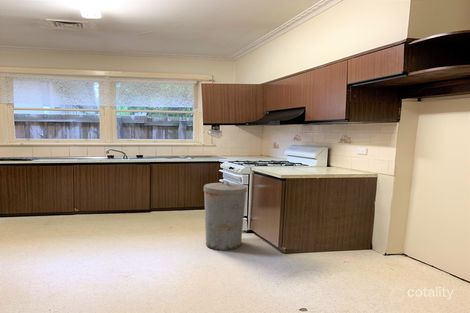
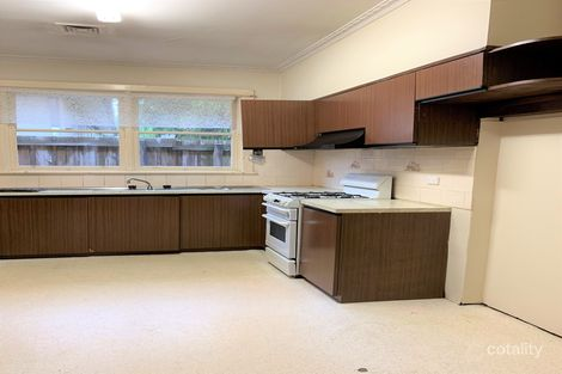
- trash can (224, 212)
